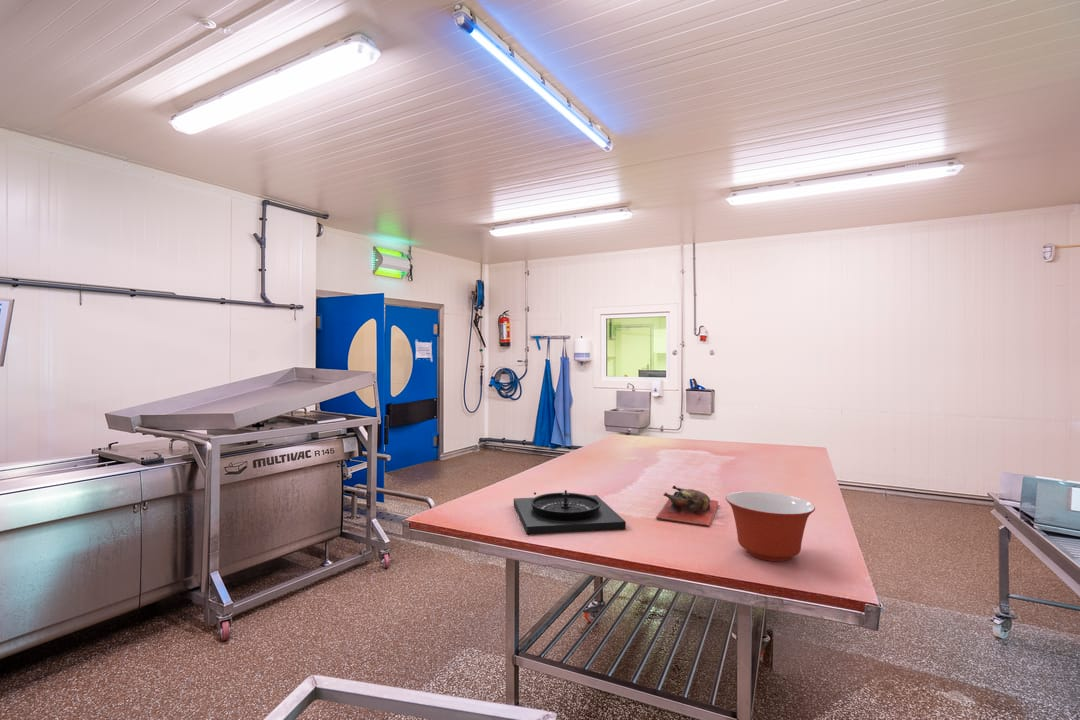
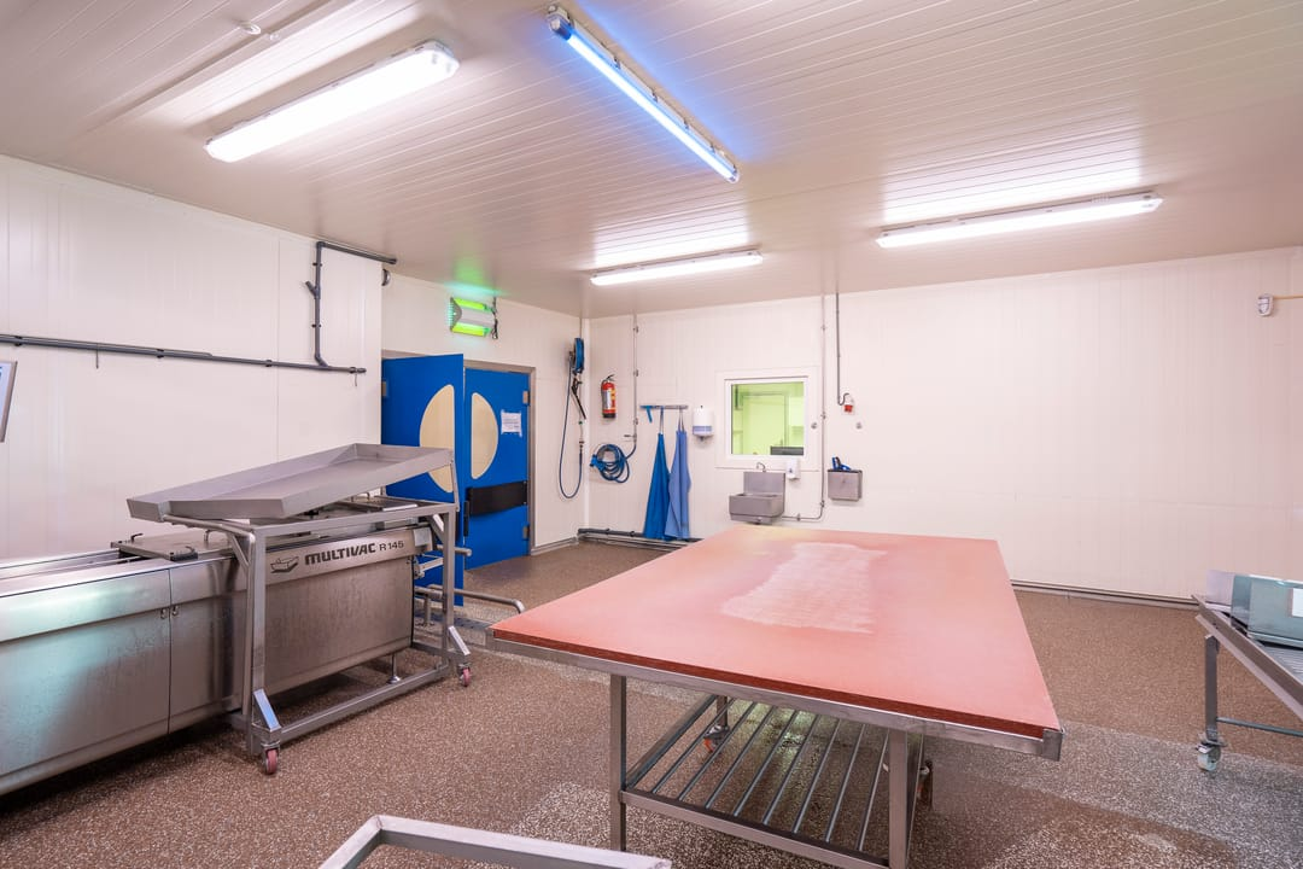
- cutting board (688, 500)
- mixing bowl (768, 527)
- roulette wheel (565, 503)
